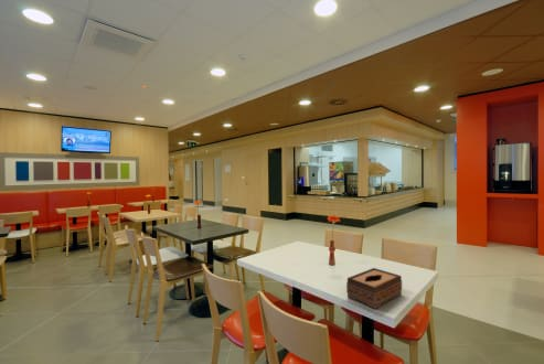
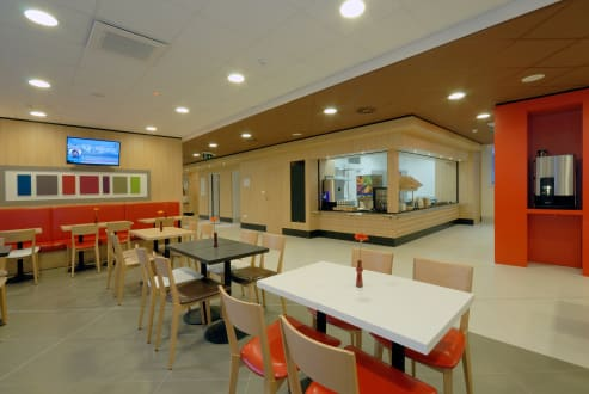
- tissue box (374, 286)
